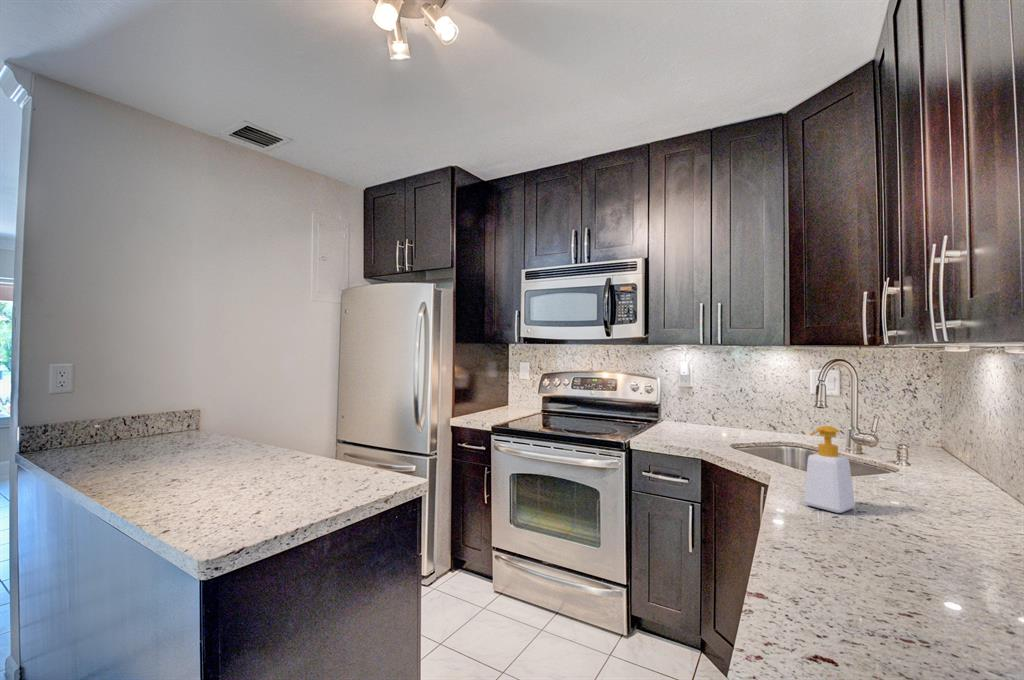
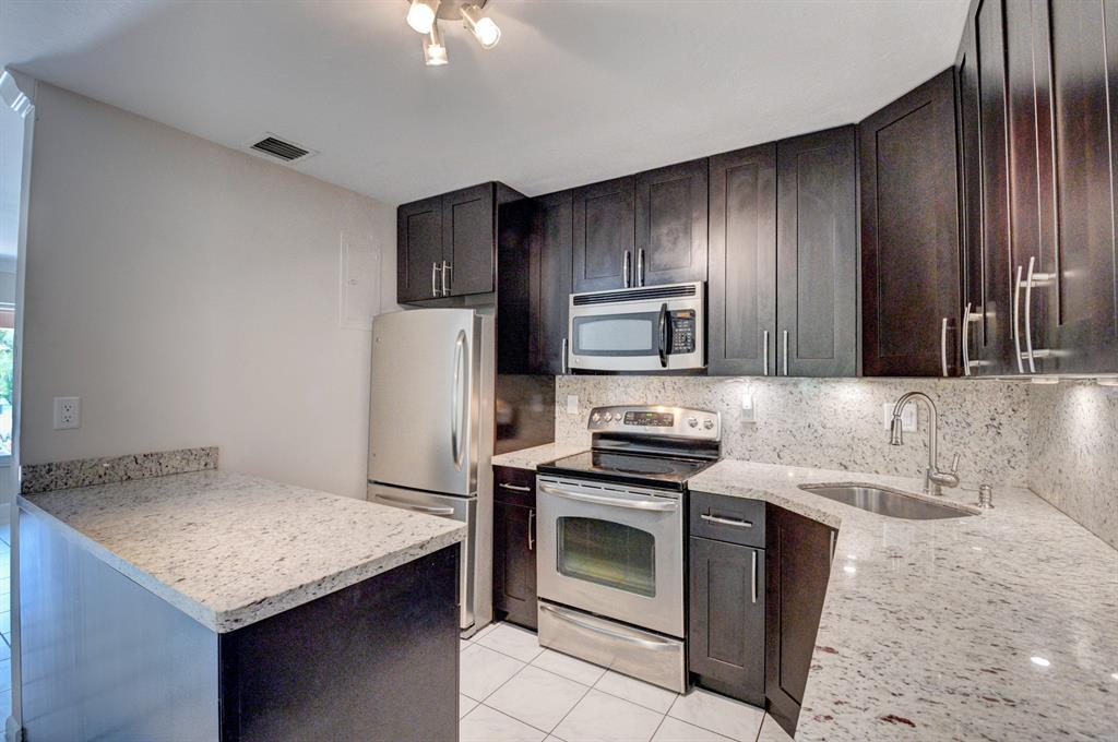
- soap bottle (824, 467)
